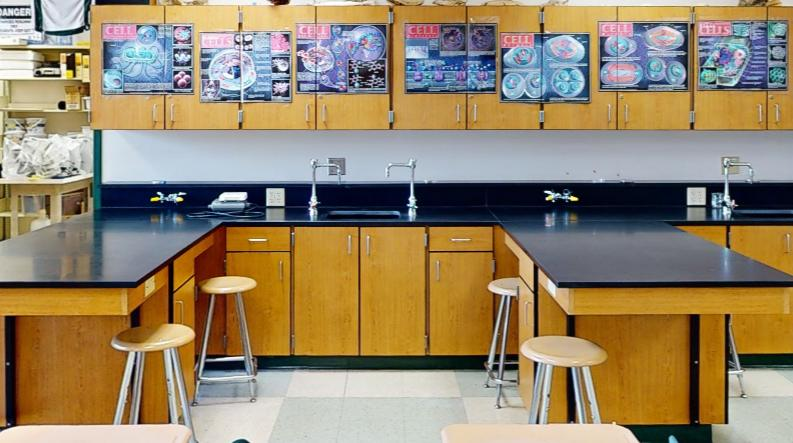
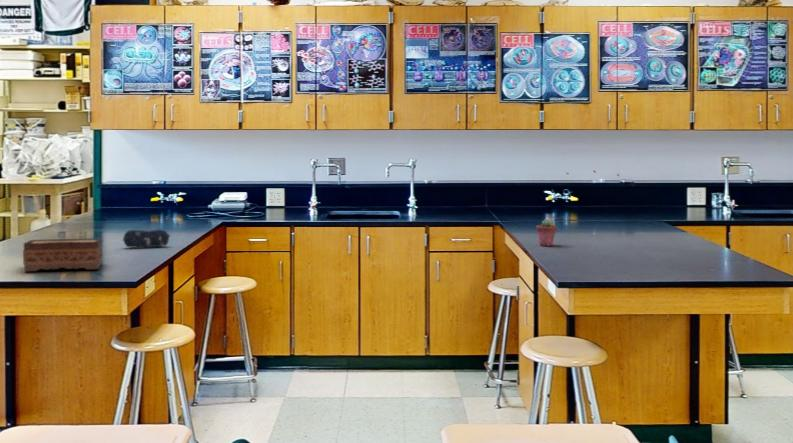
+ potted succulent (546, 231)
+ tissue box (64, 254)
+ pencil case (146, 238)
